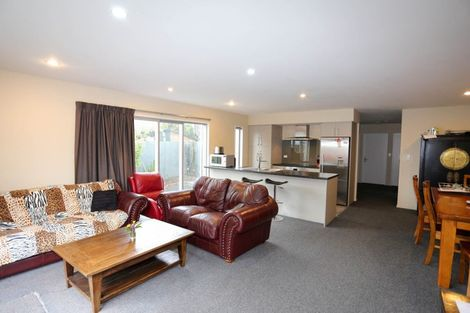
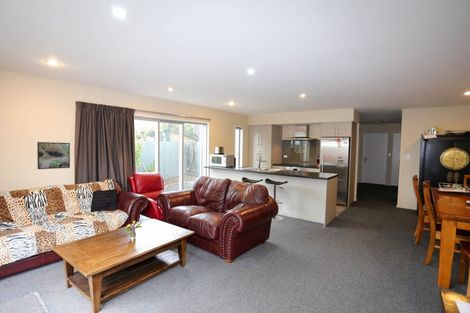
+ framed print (54, 155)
